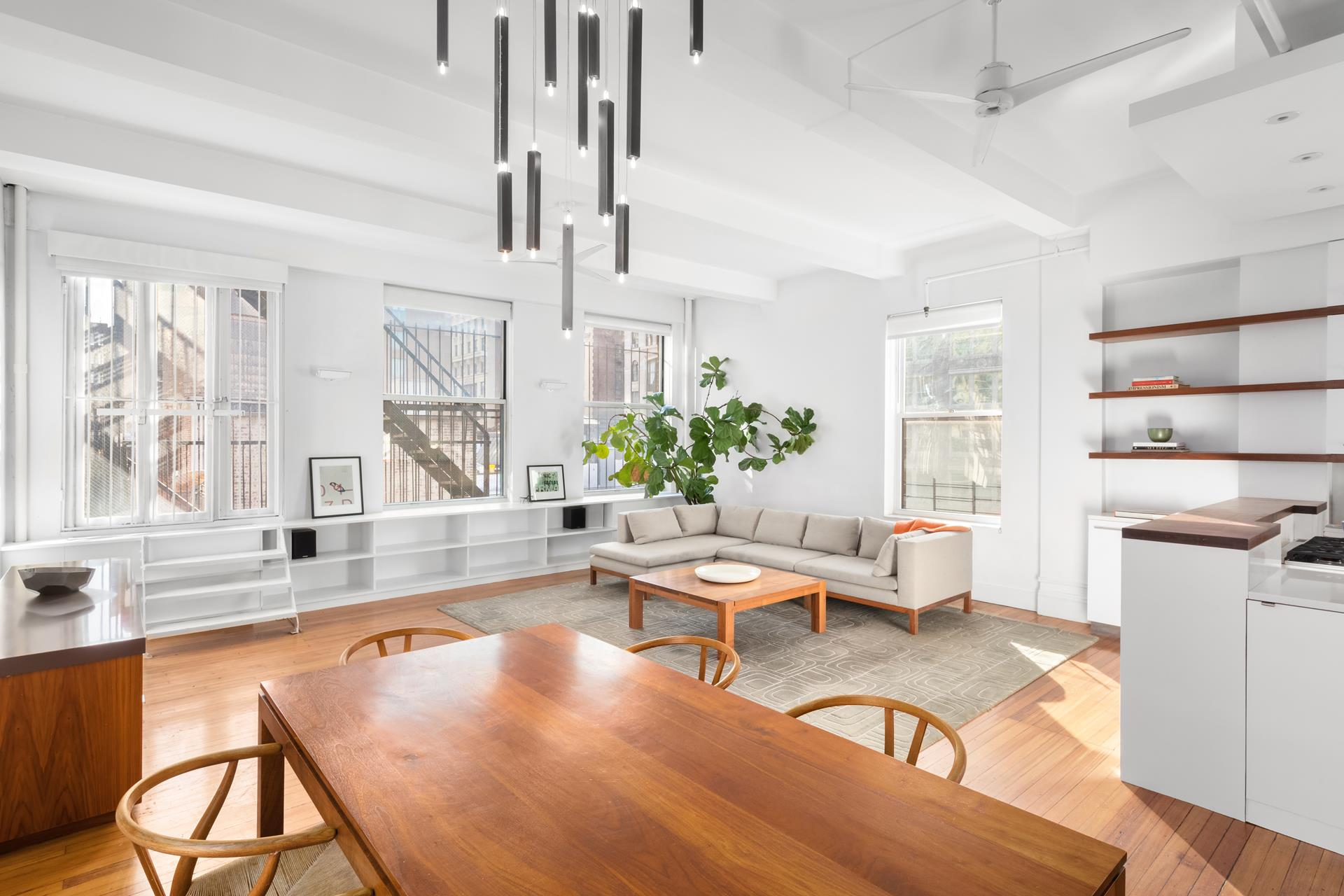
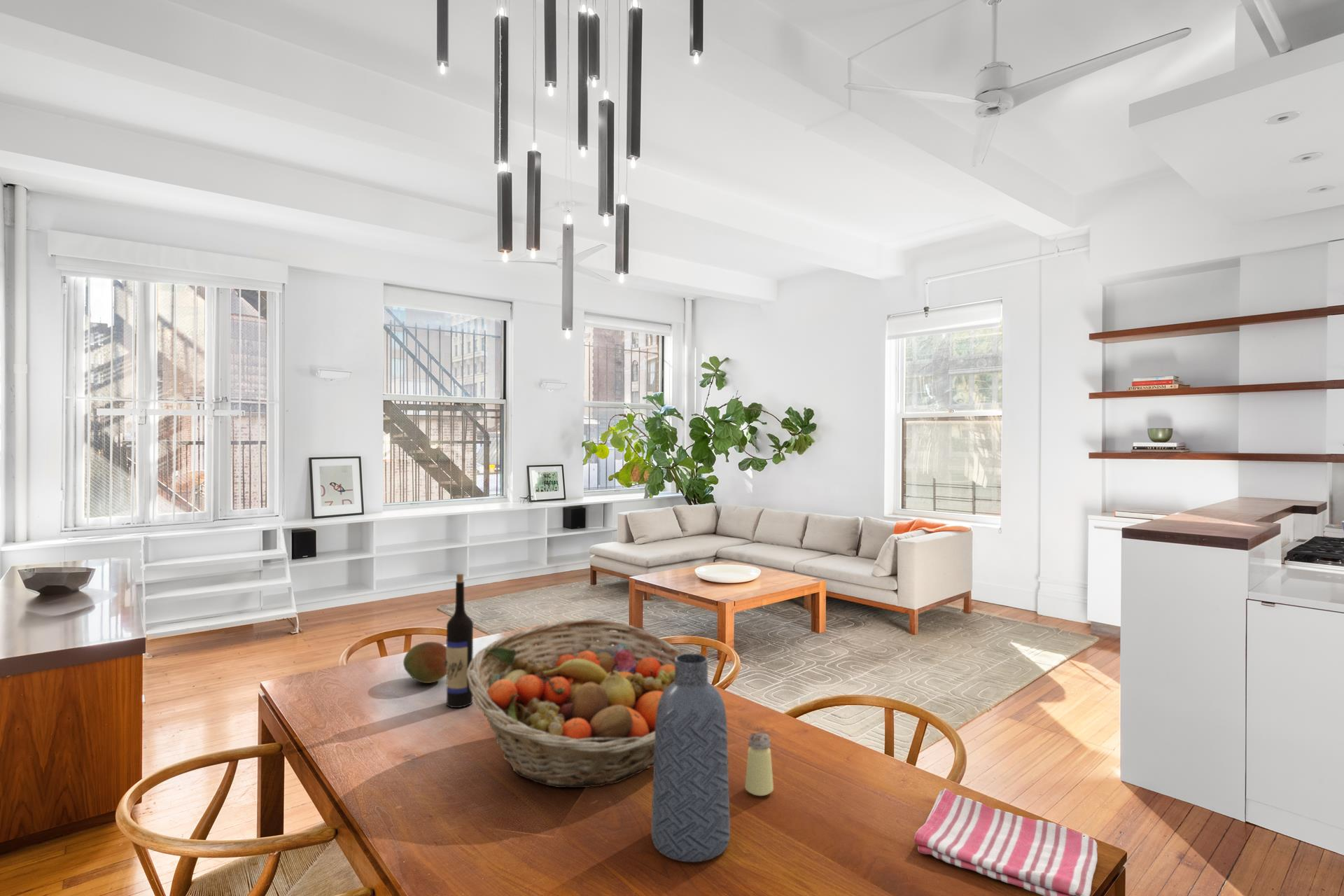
+ fruit (426, 662)
+ dish towel (1005, 841)
+ wine bottle (459, 638)
+ vase (691, 749)
+ saltshaker (759, 762)
+ fruit basket (592, 694)
